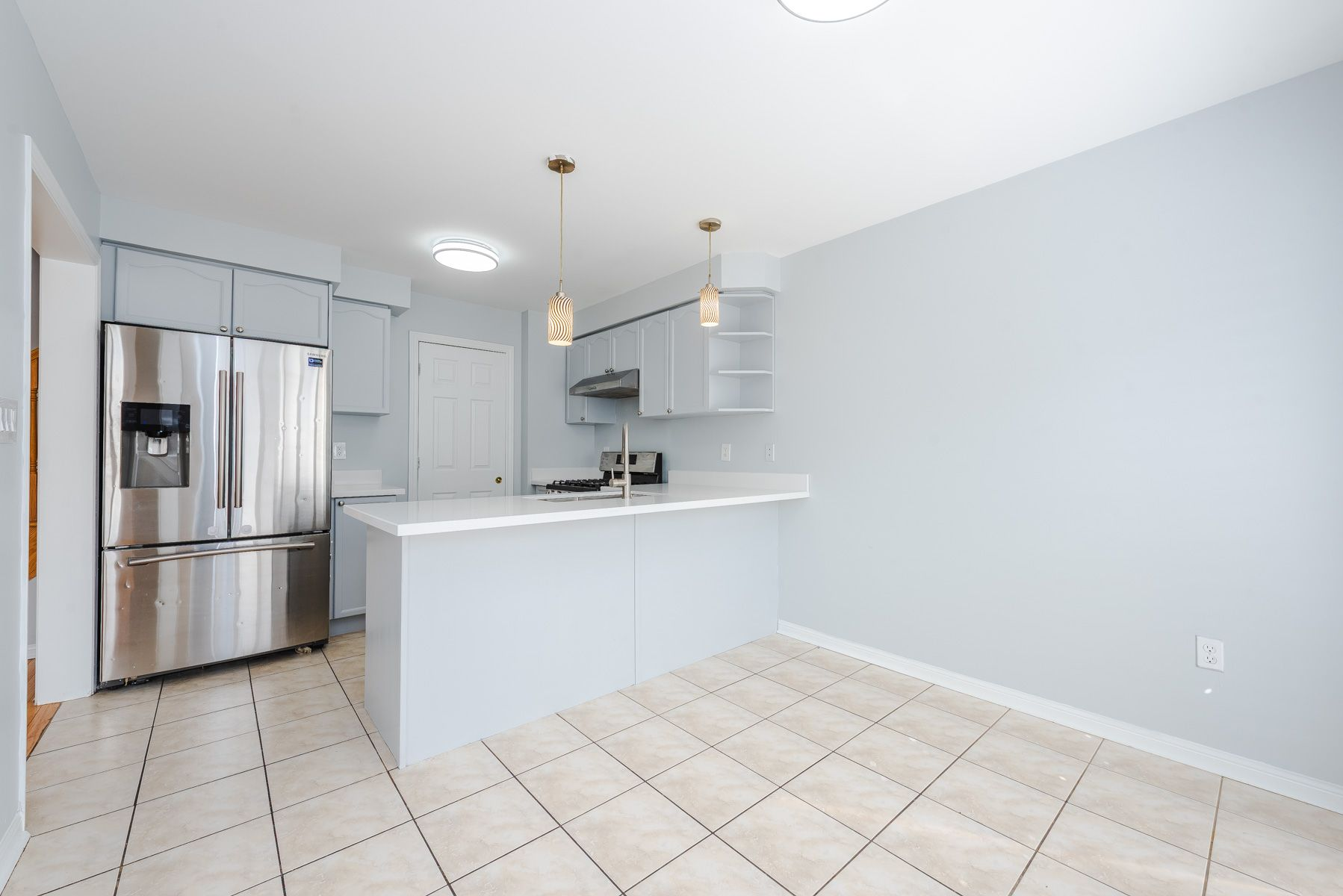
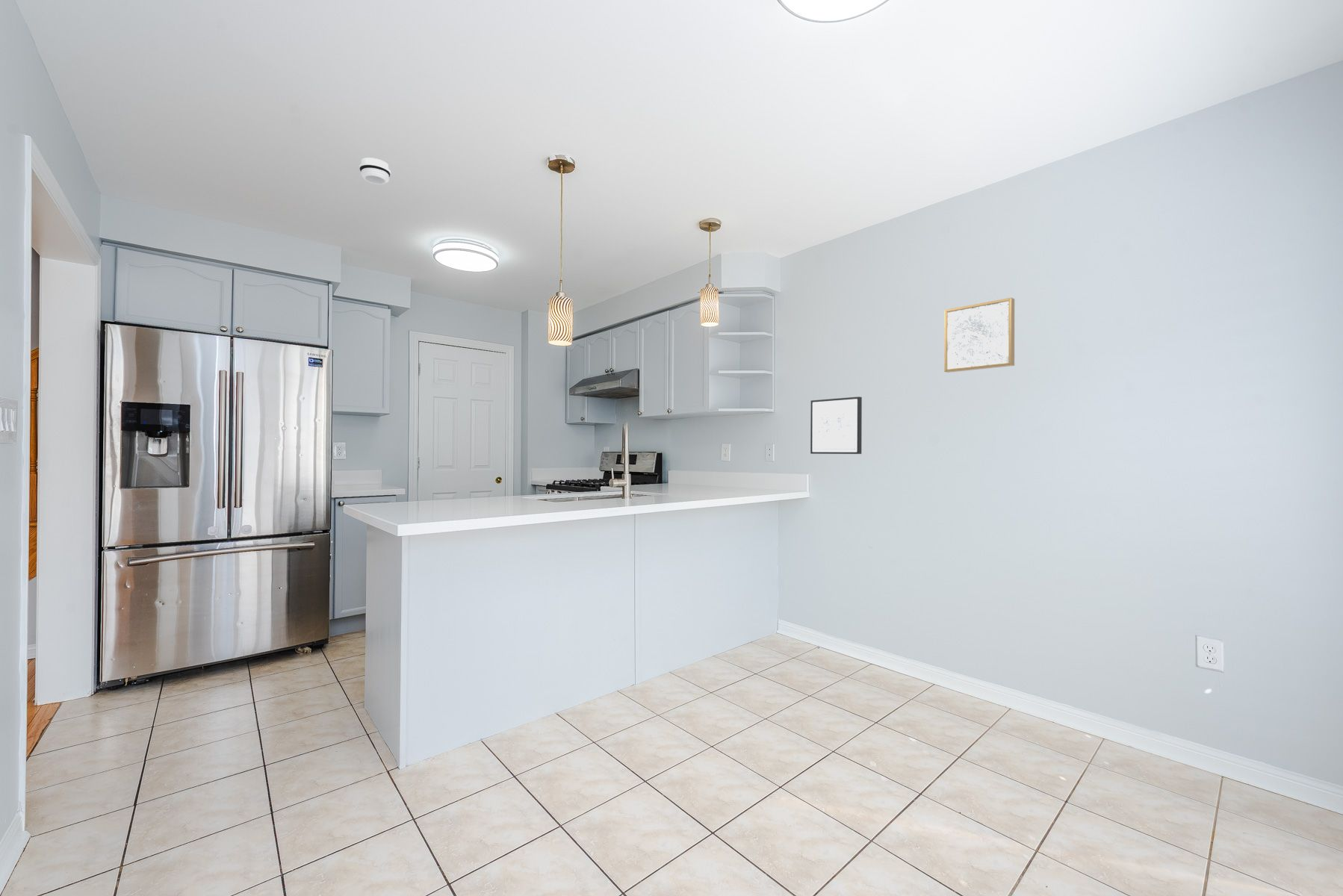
+ wall art (978, 337)
+ smoke detector (375, 171)
+ wall art (835, 426)
